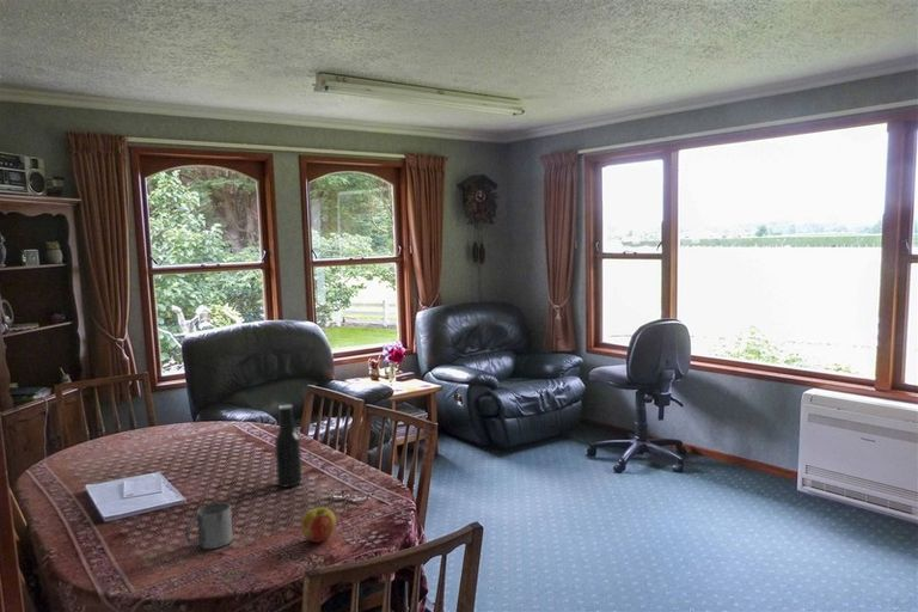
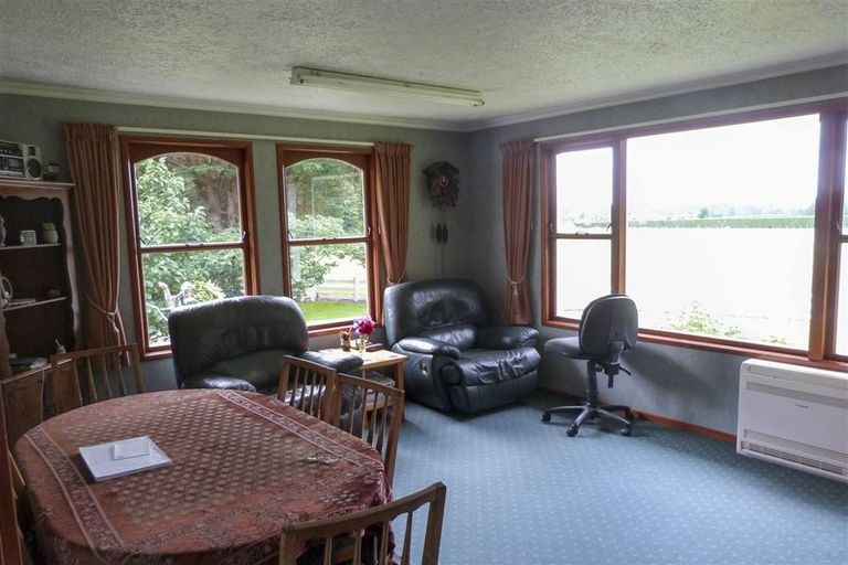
- apple (318, 525)
- beer bottle (287, 445)
- mug (208, 527)
